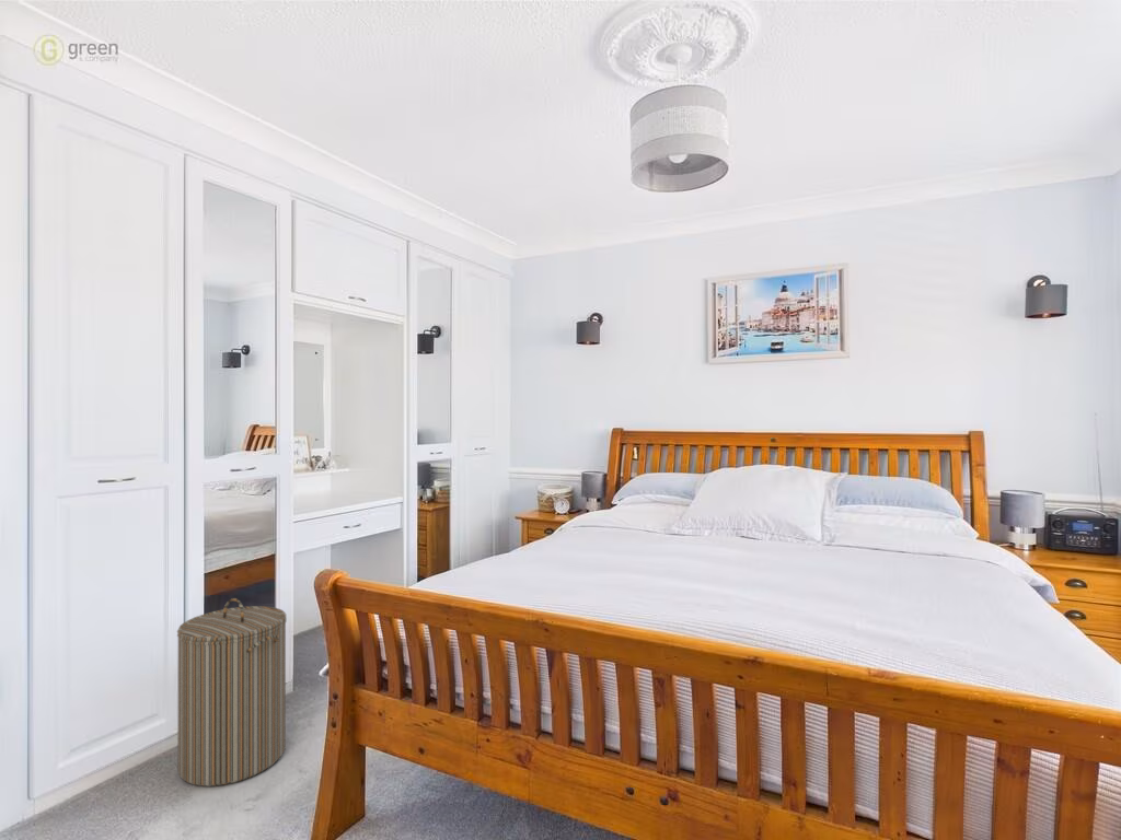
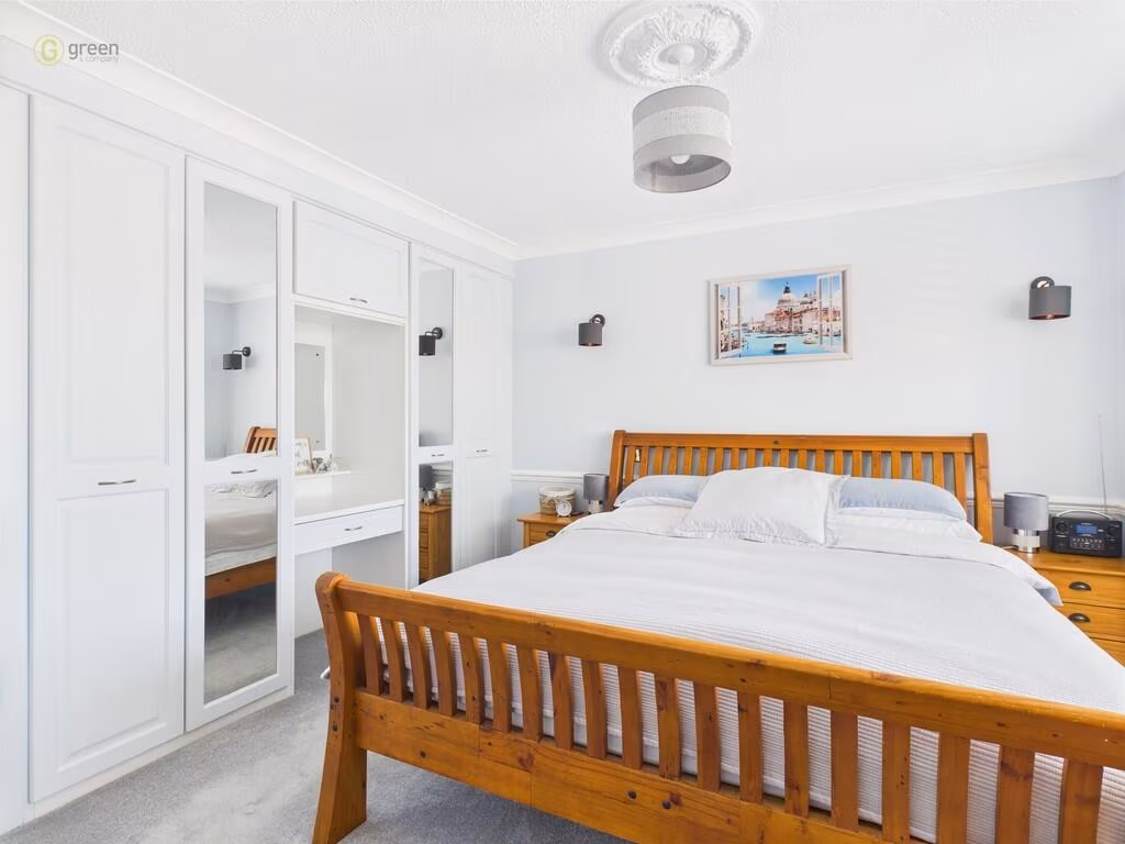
- laundry hamper (233, 678)
